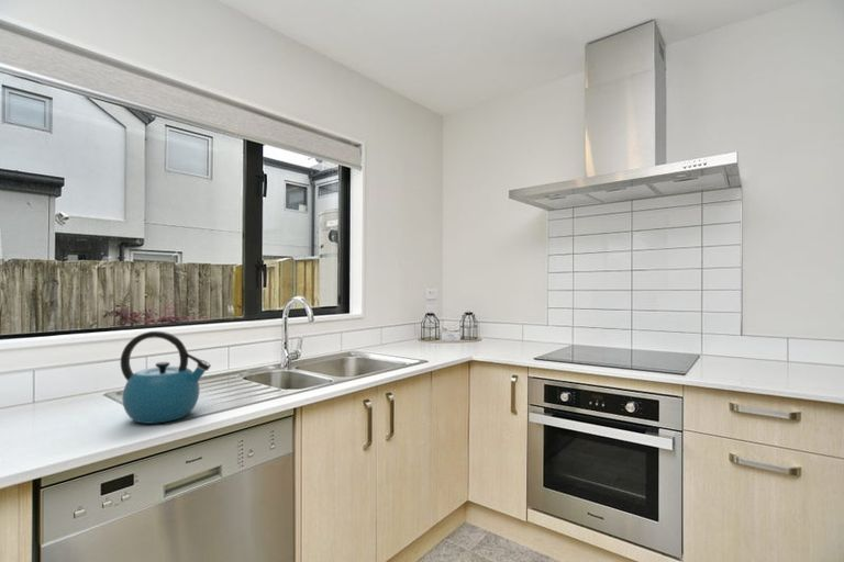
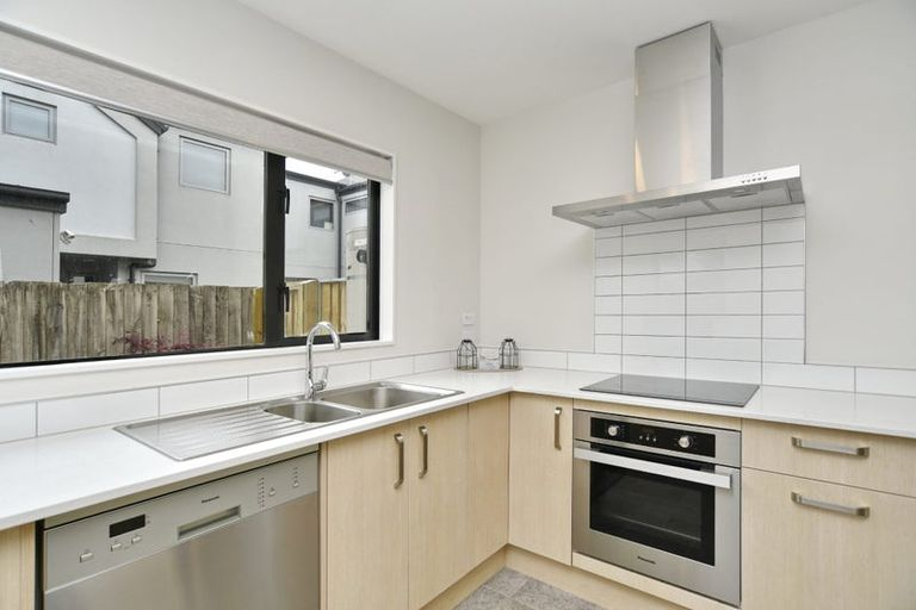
- kettle (166, 373)
